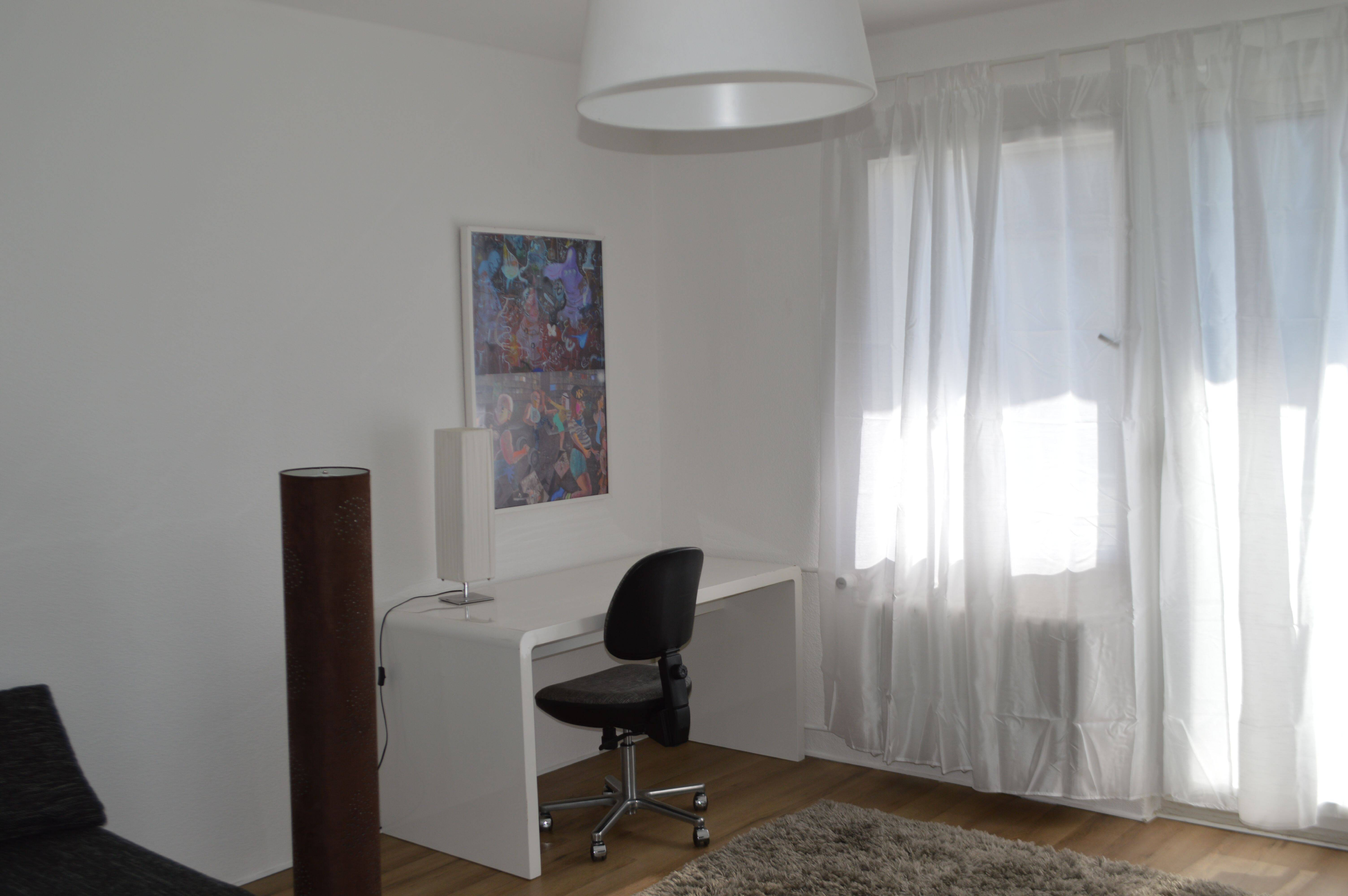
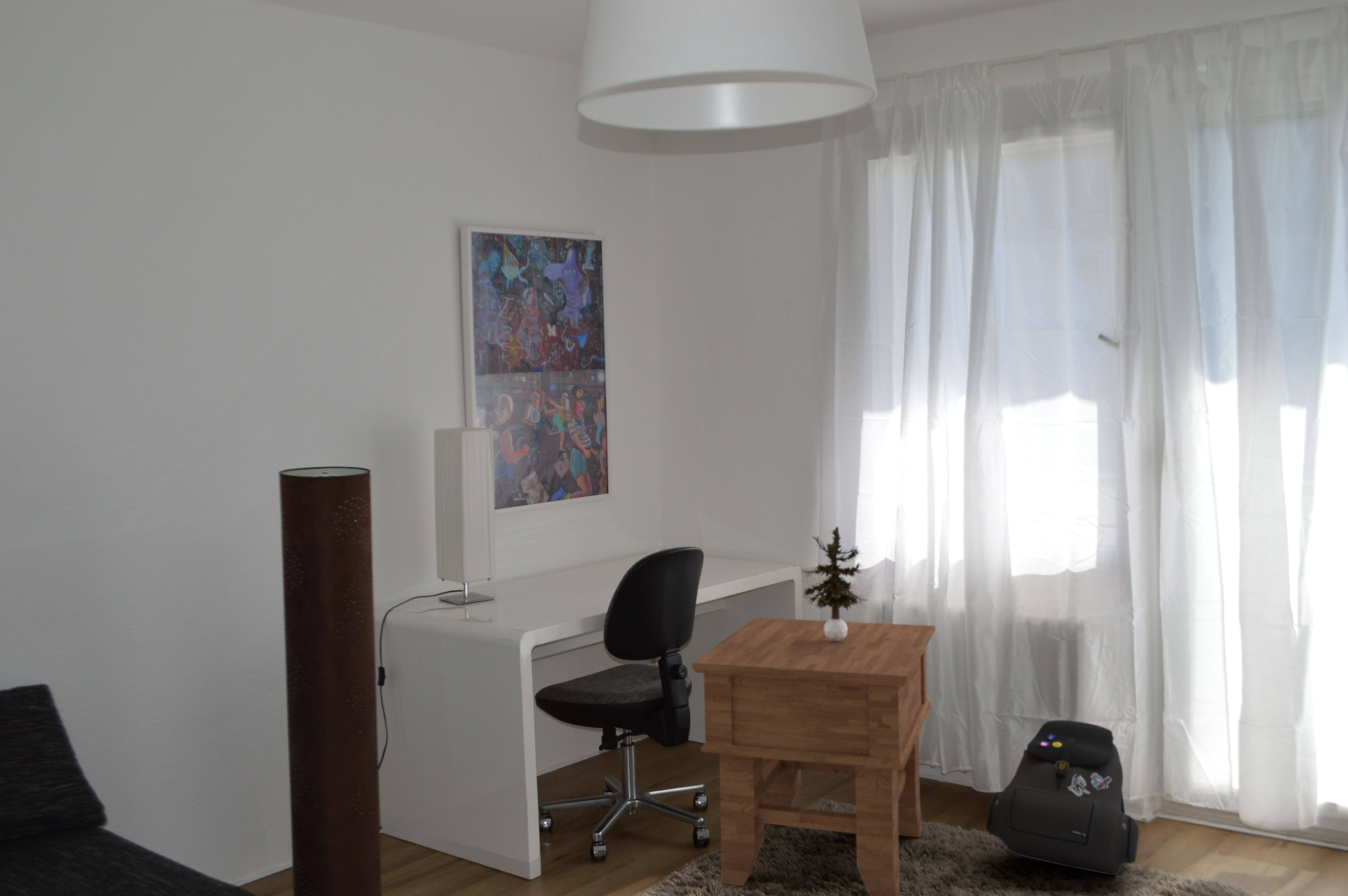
+ potted plant (835, 582)
+ side table (823, 749)
+ backpack (1071, 792)
